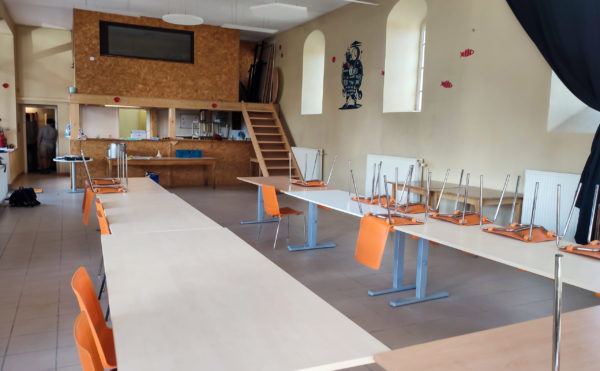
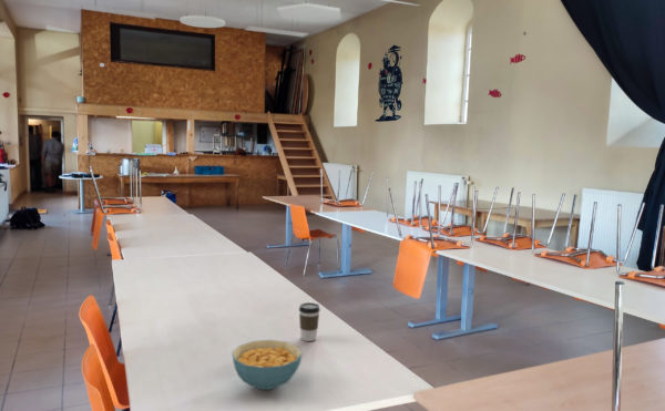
+ cereal bowl (266, 369)
+ coffee cup (308, 321)
